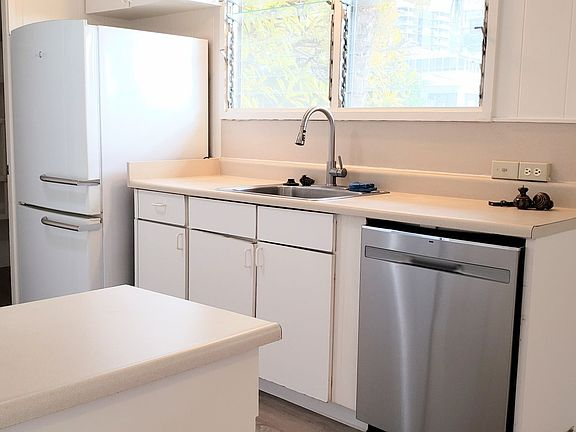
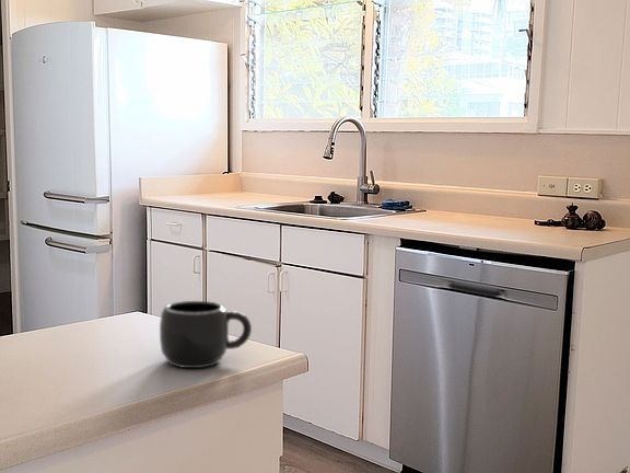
+ mug (201, 334)
